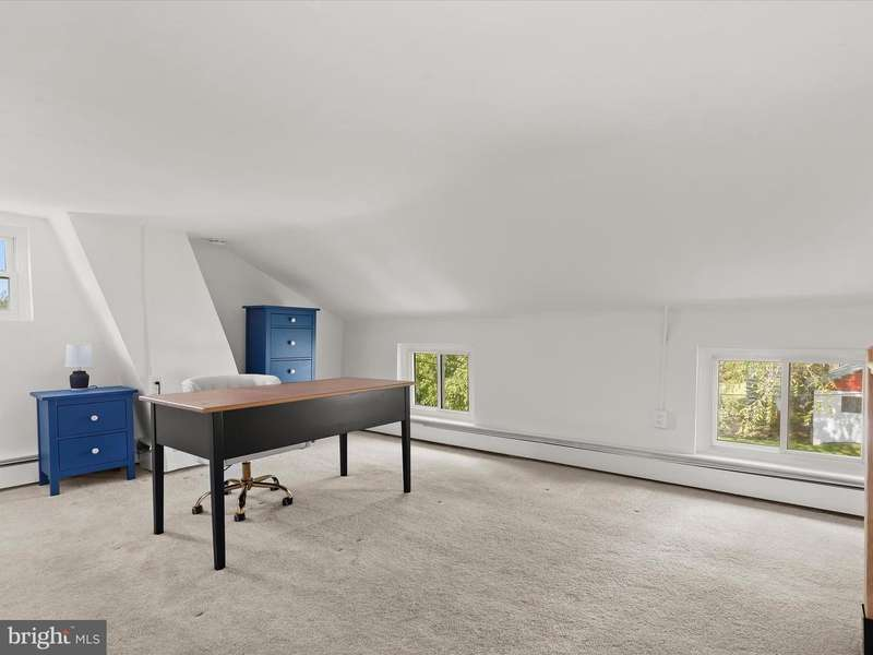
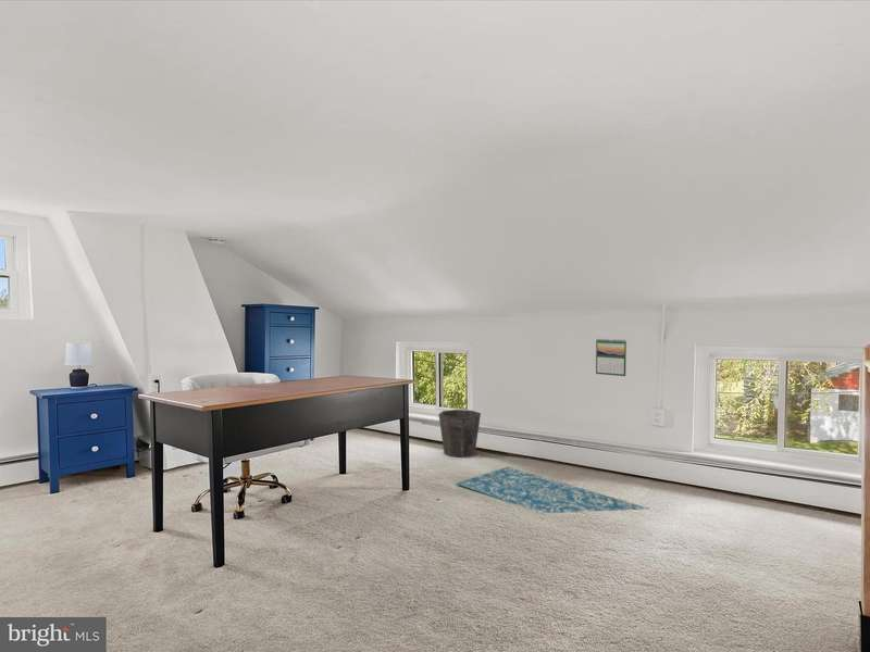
+ rug (547, 494)
+ waste bin (459, 434)
+ calendar (610, 356)
